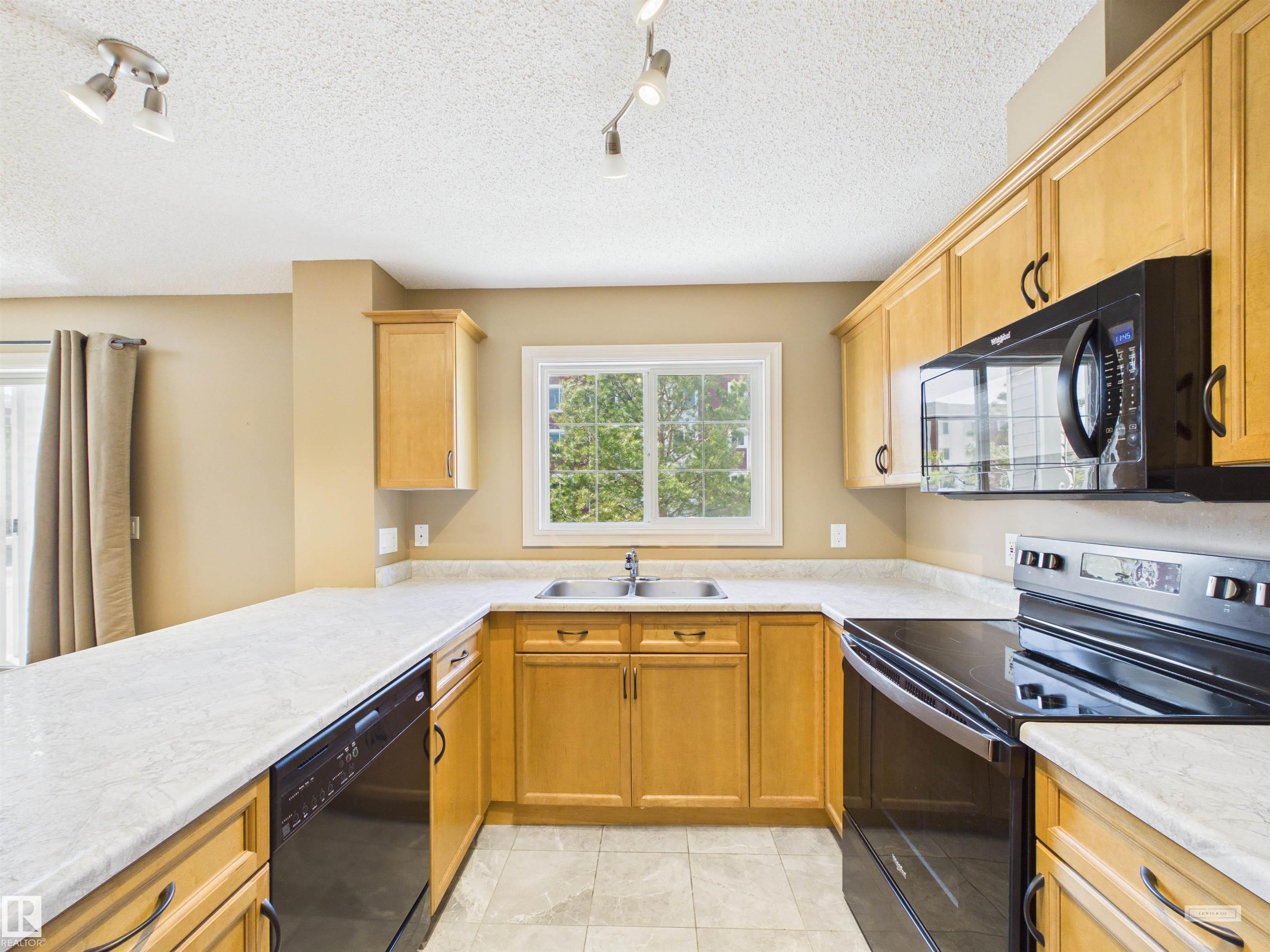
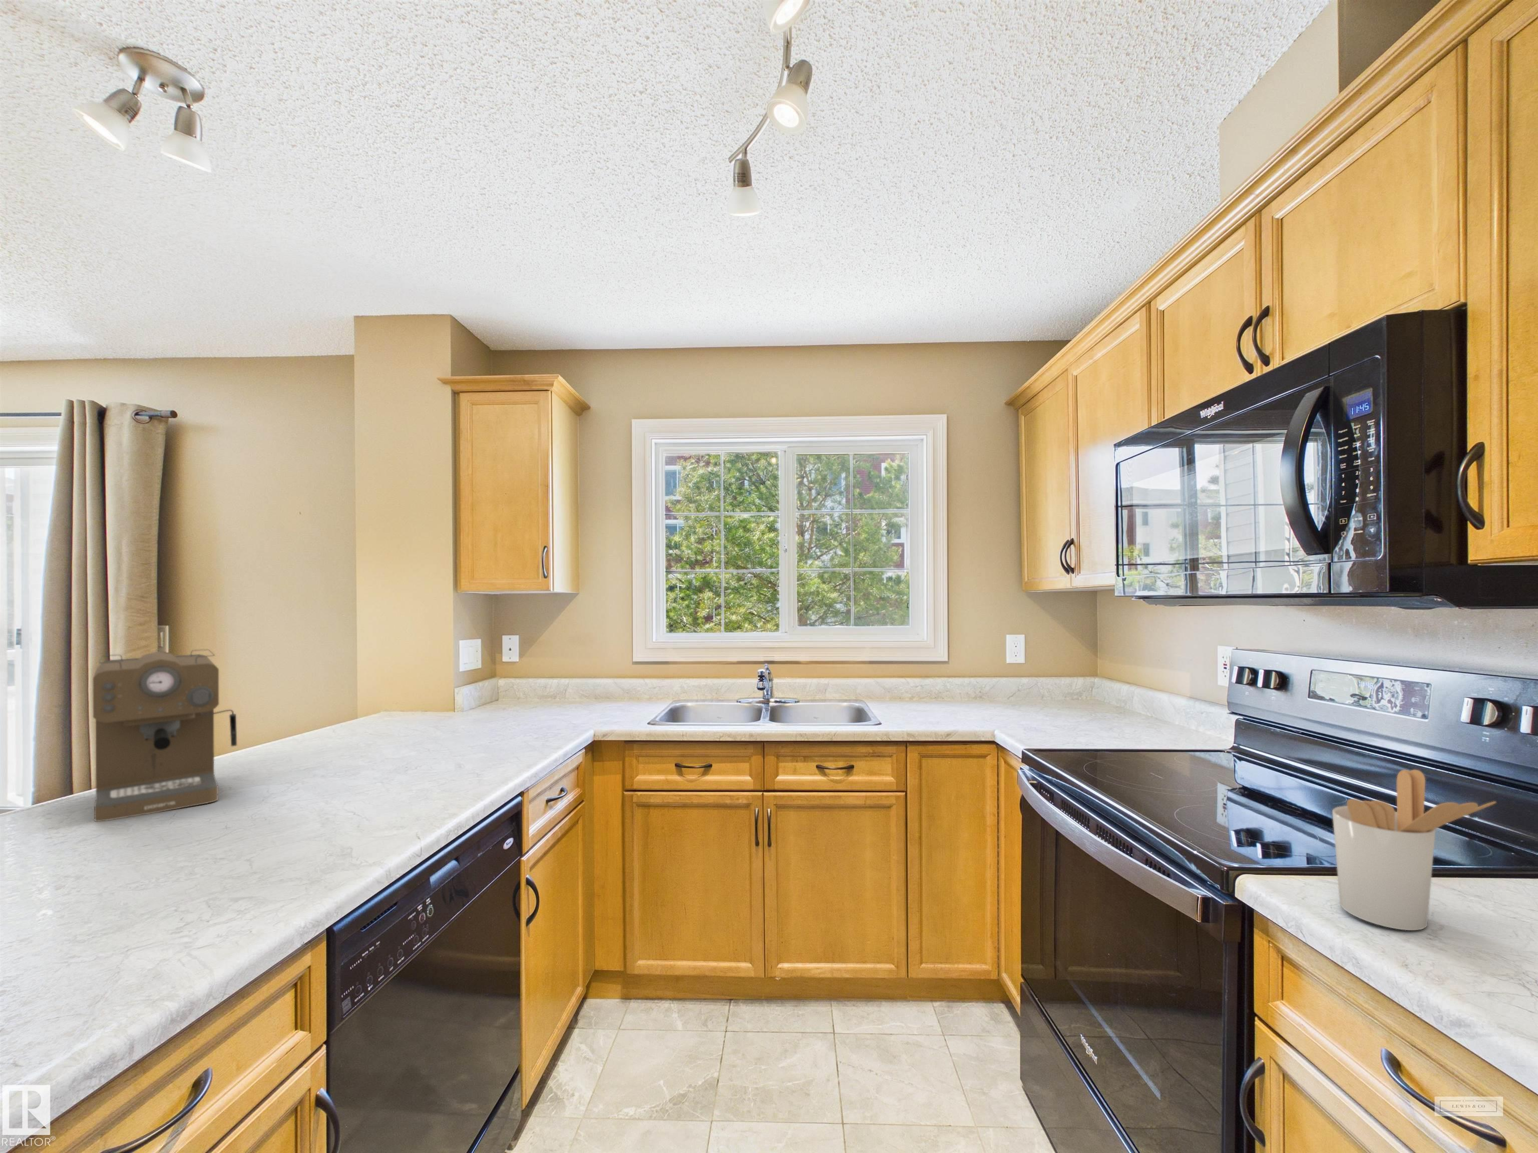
+ utensil holder (1407, 850)
+ coffee maker (168, 727)
